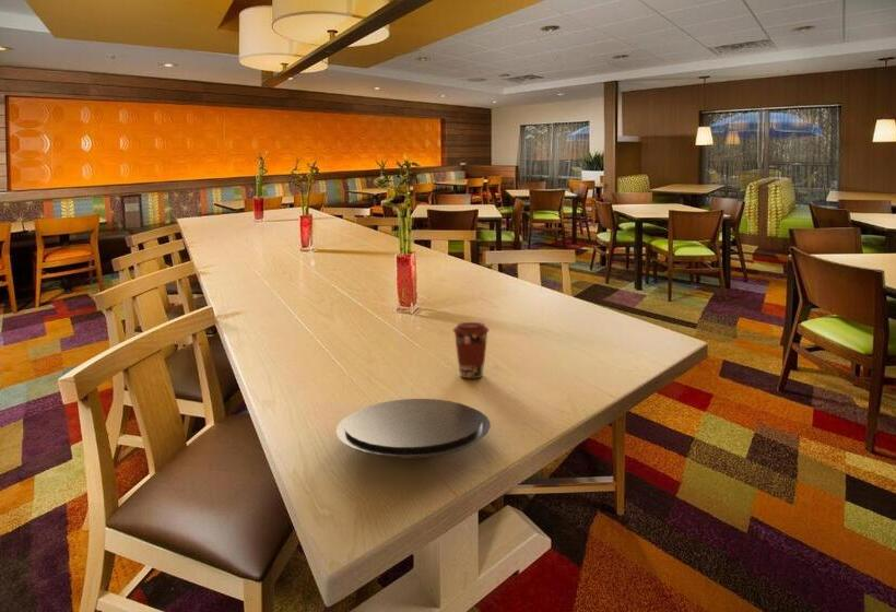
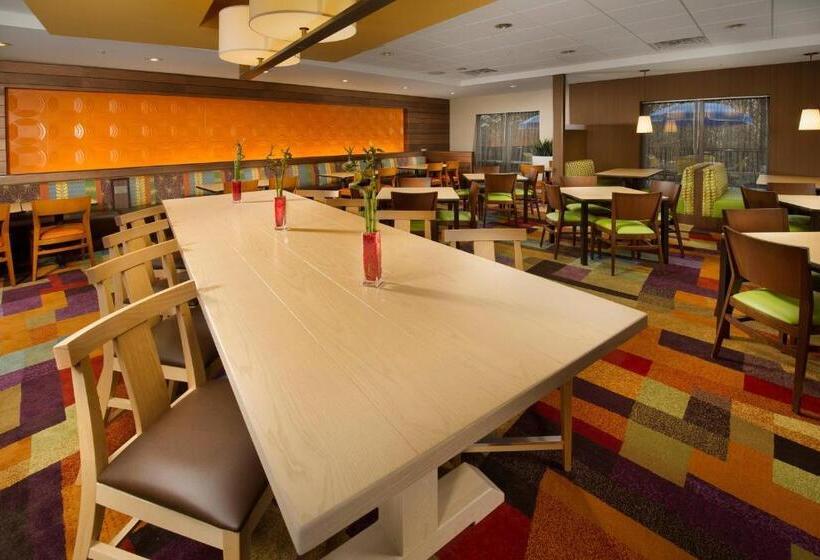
- coffee cup (471, 350)
- plate (414, 433)
